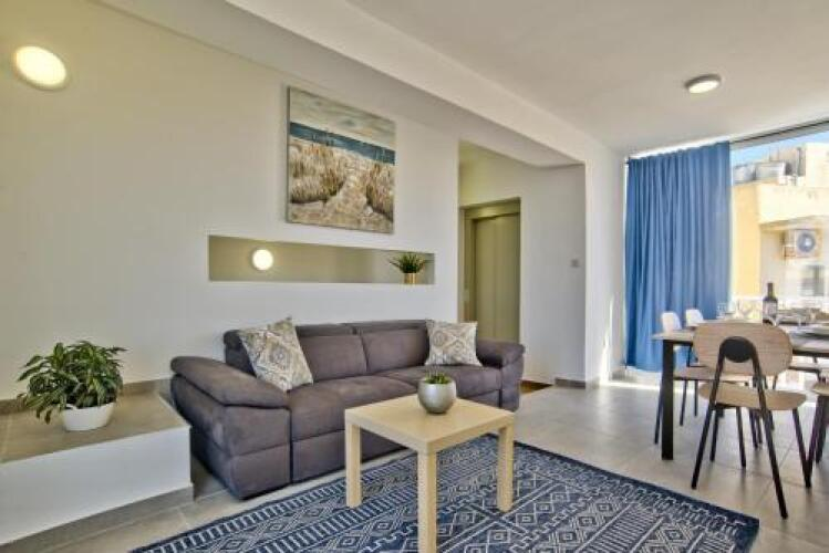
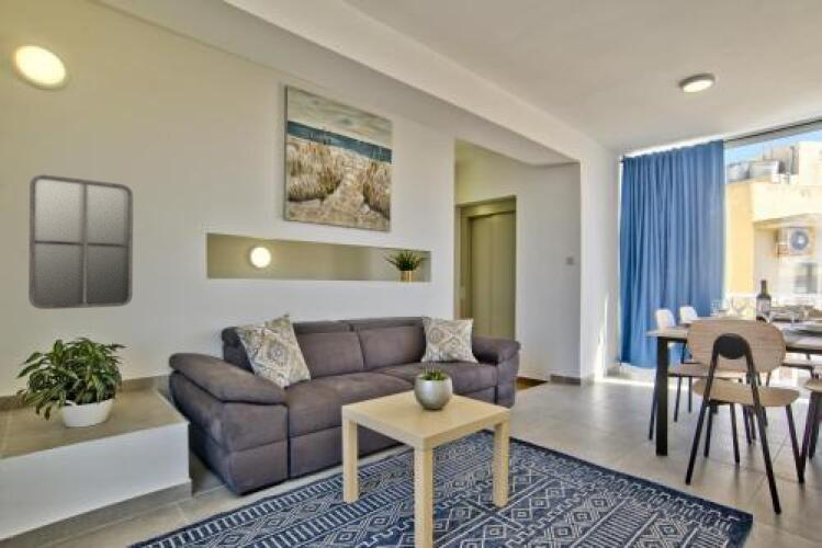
+ home mirror (83, 243)
